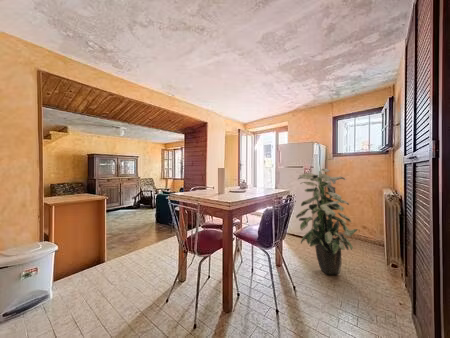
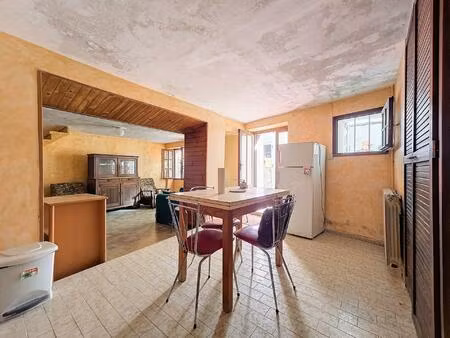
- indoor plant (323, 219)
